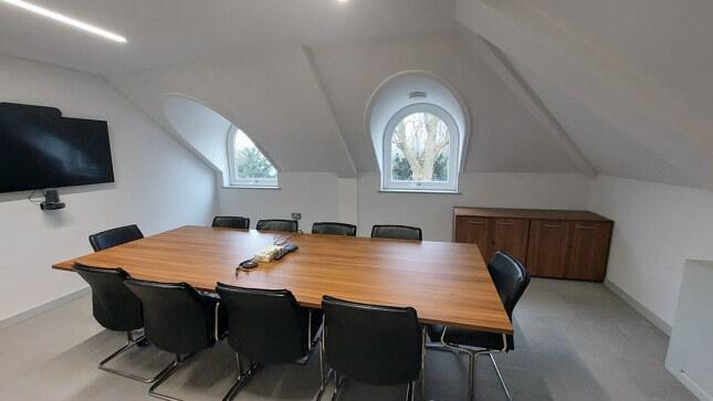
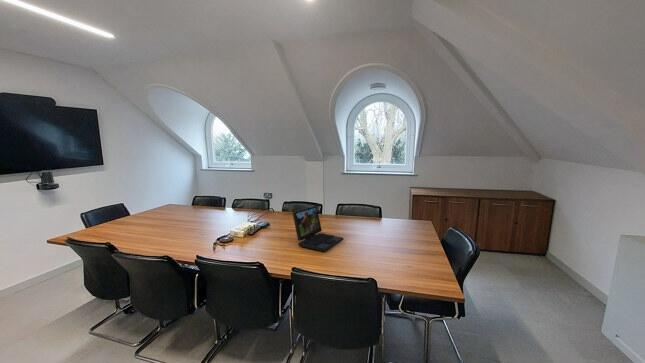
+ laptop (318, 226)
